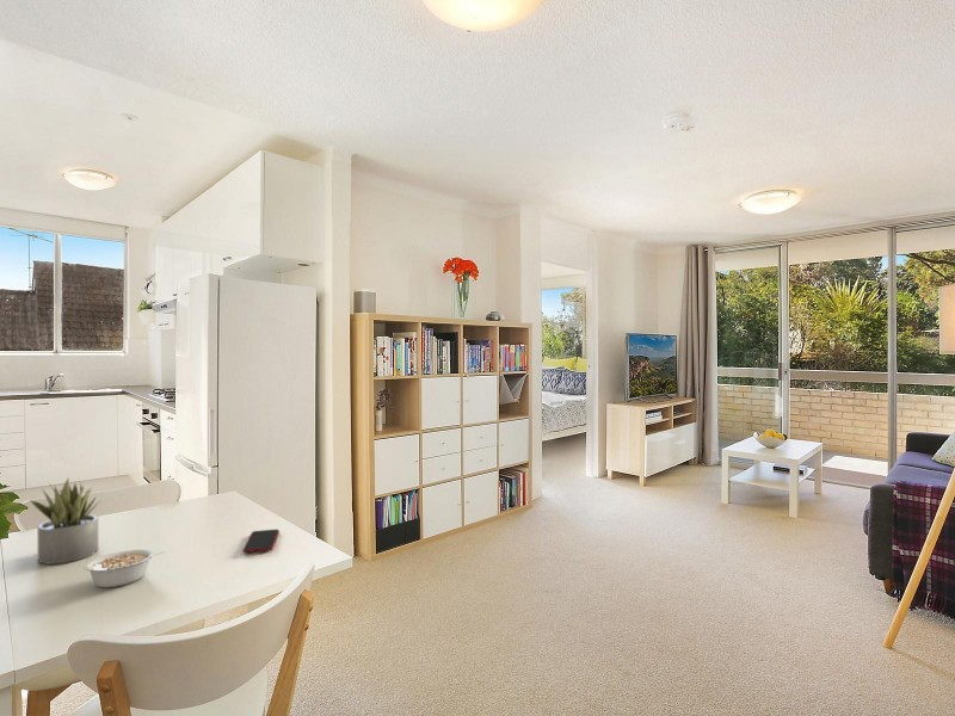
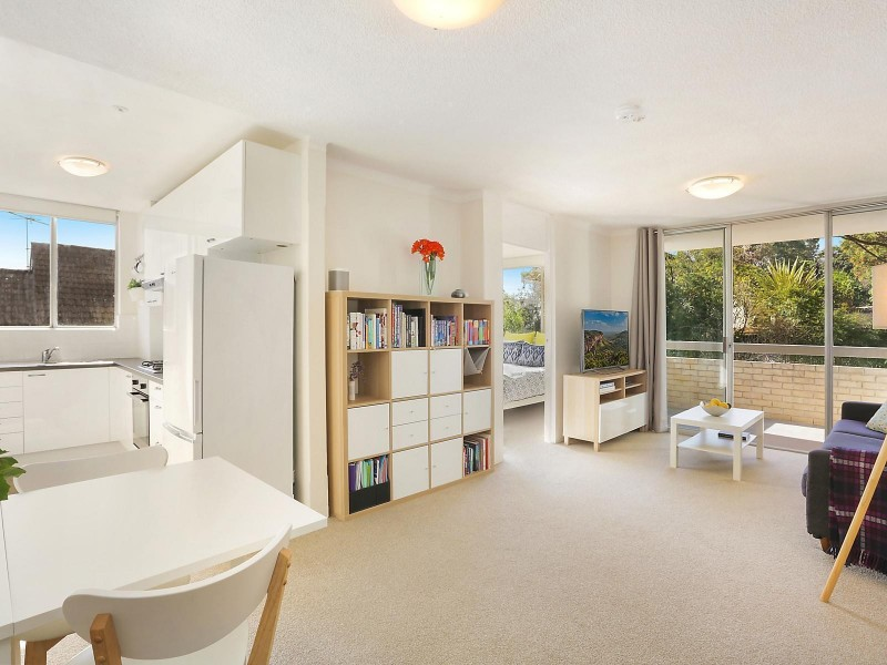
- smartphone (261, 539)
- succulent plant (68, 516)
- legume (123, 566)
